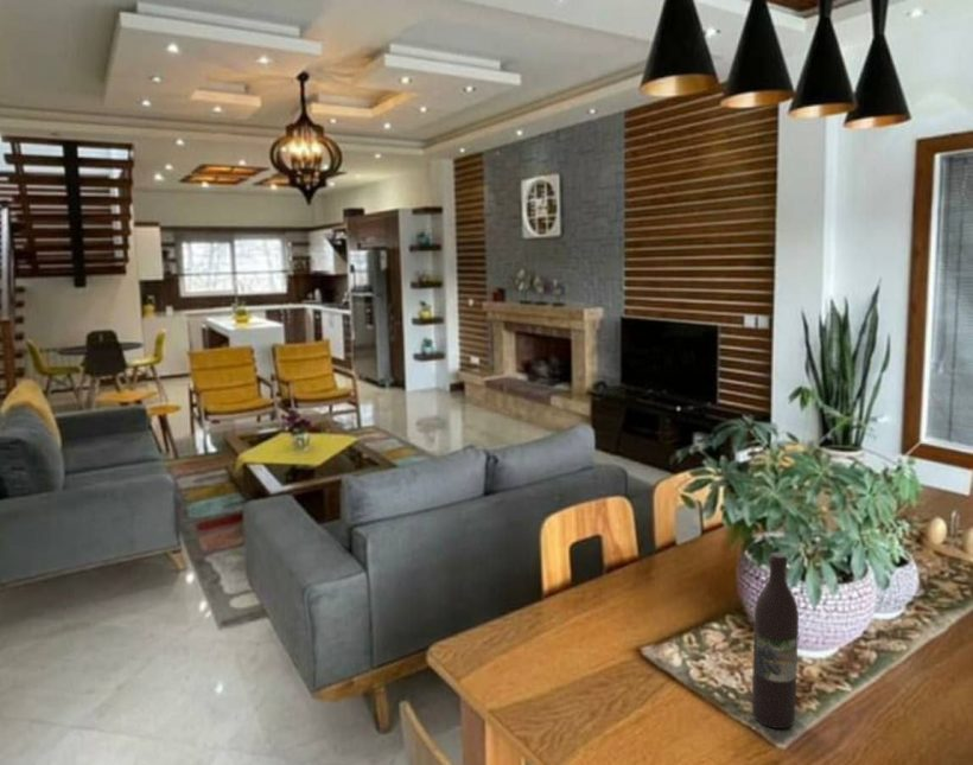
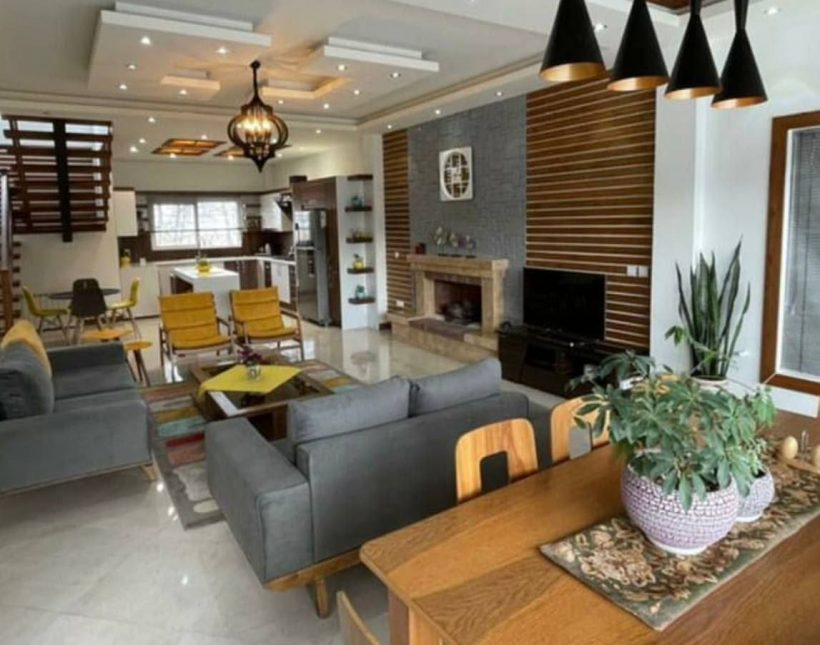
- wine bottle (775, 637)
